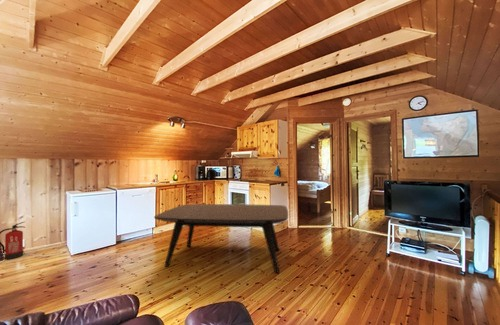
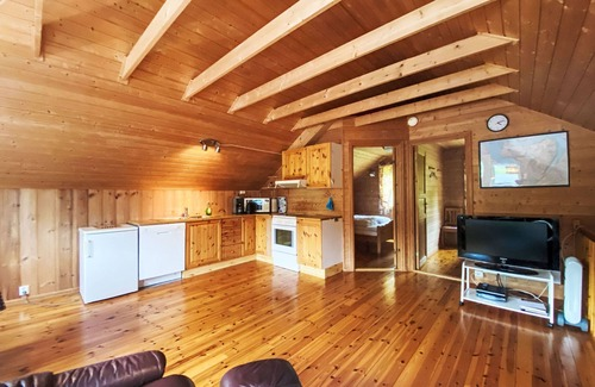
- dining table (226, 226)
- fire extinguisher (11, 240)
